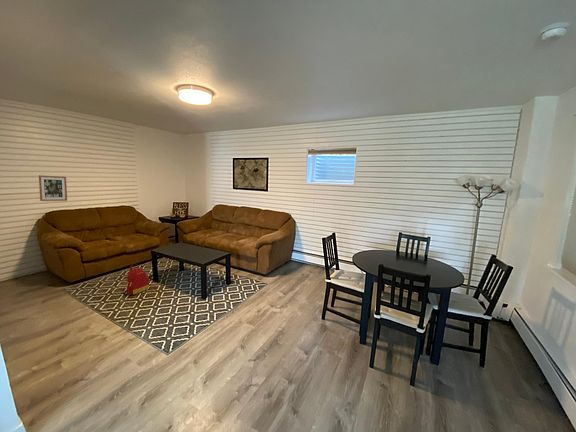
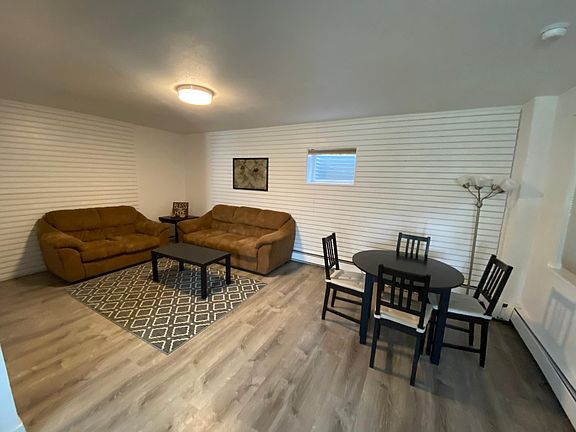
- wall art (53, 188)
- backpack (137, 278)
